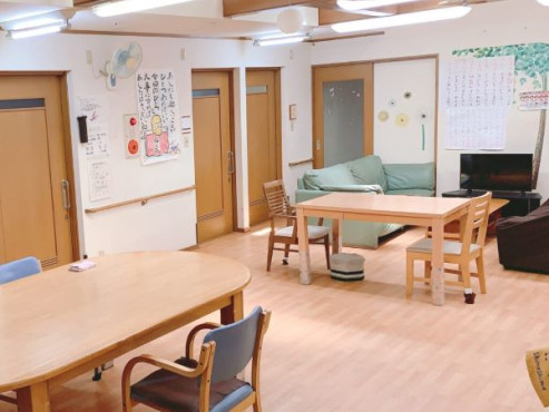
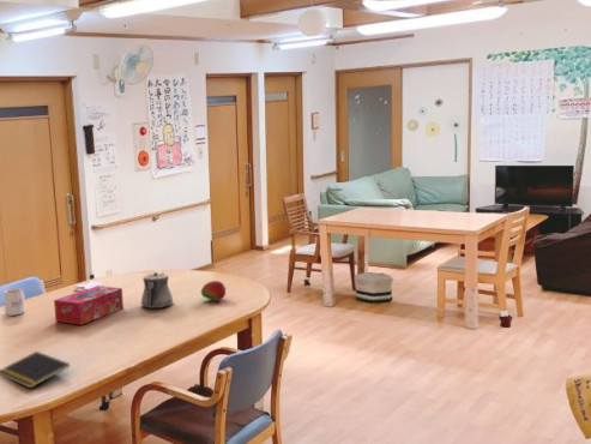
+ tissue box (89, 304)
+ fruit (213, 290)
+ teapot (156, 288)
+ notepad (34, 368)
+ mug (16, 300)
